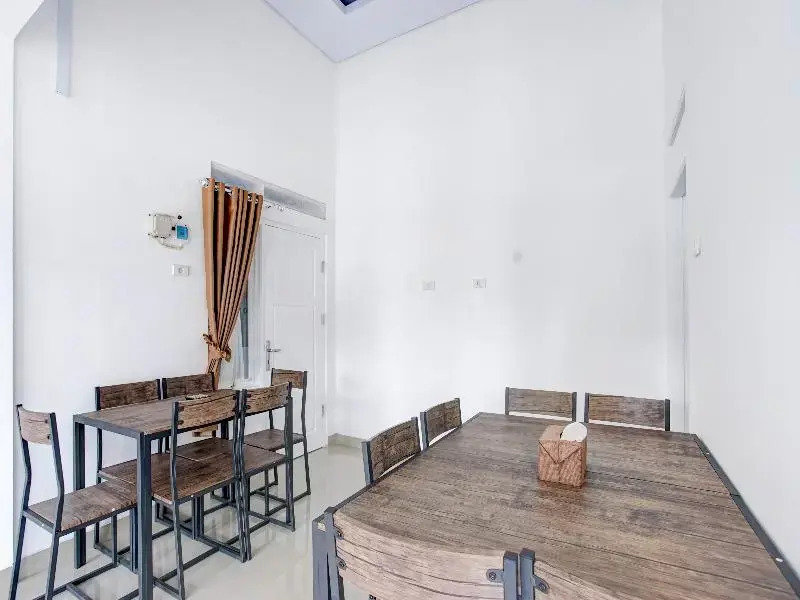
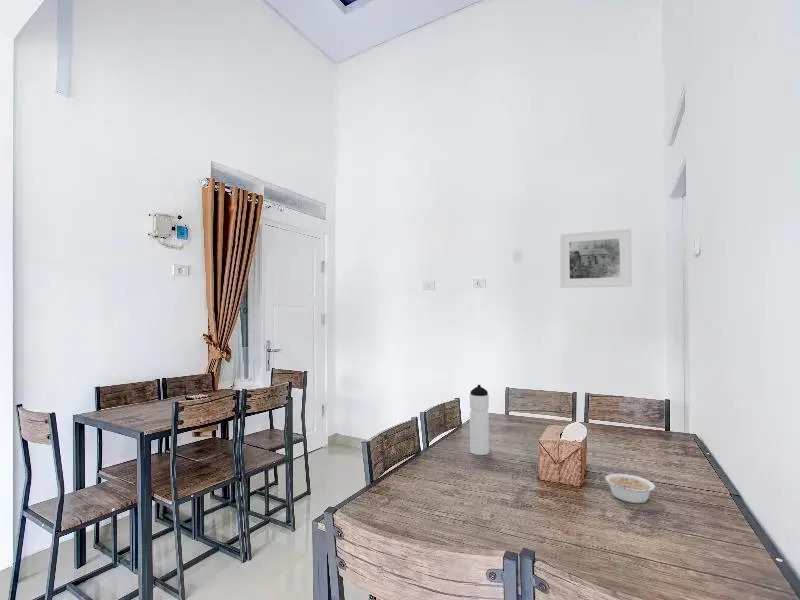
+ water bottle (479, 418)
+ legume (631, 488)
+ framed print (594, 259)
